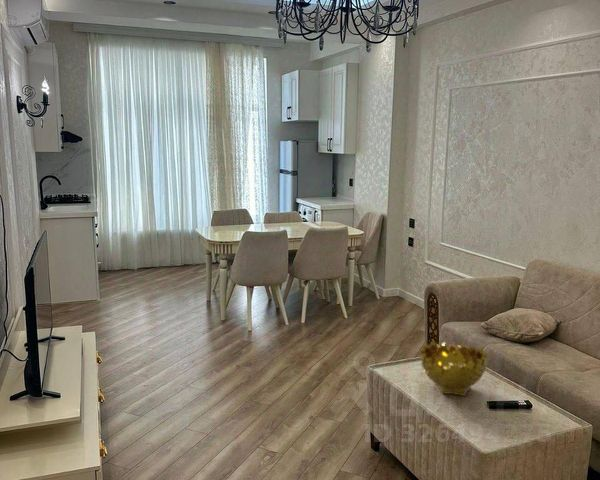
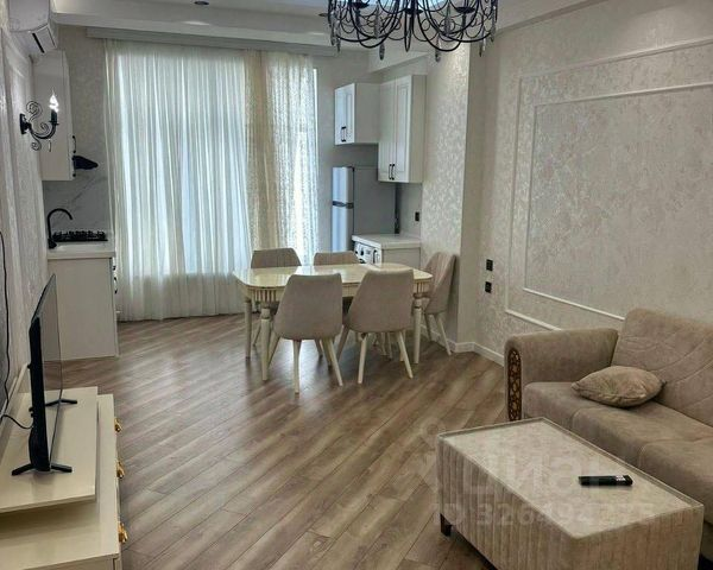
- decorative bowl (452, 368)
